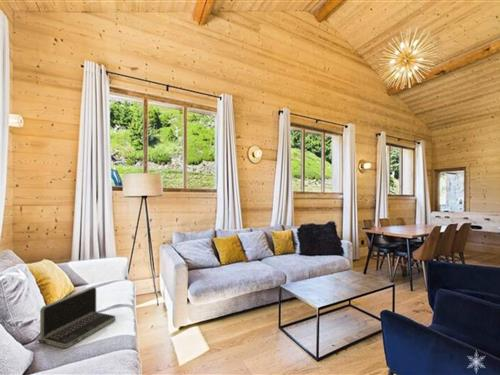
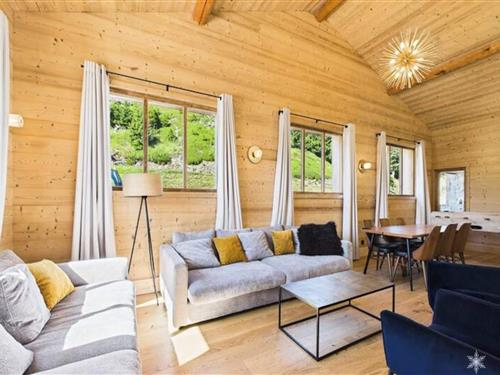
- laptop (77, 314)
